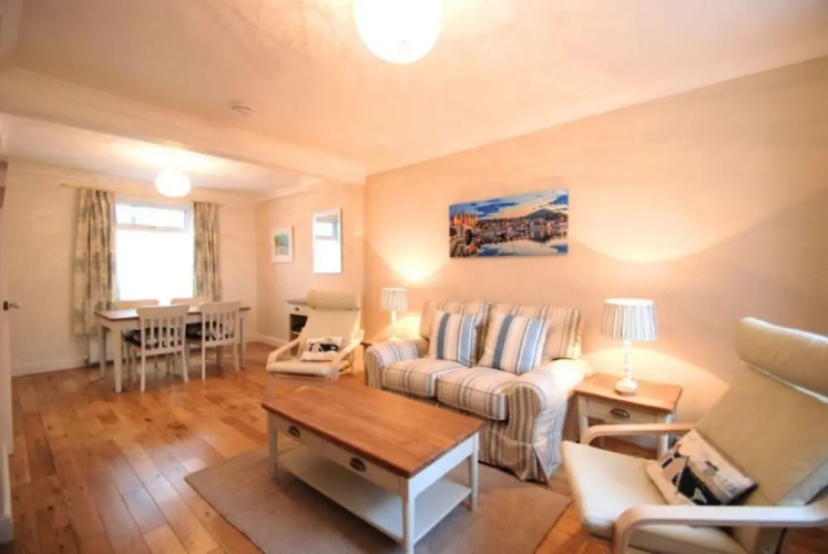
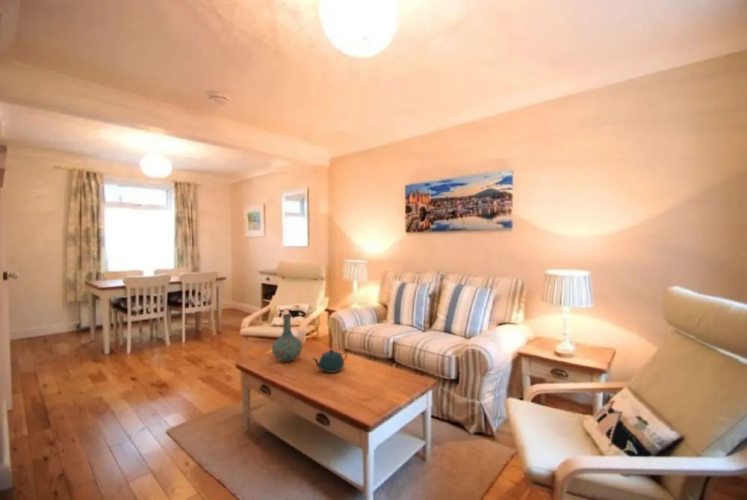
+ teapot (330, 360)
+ vase (287, 337)
